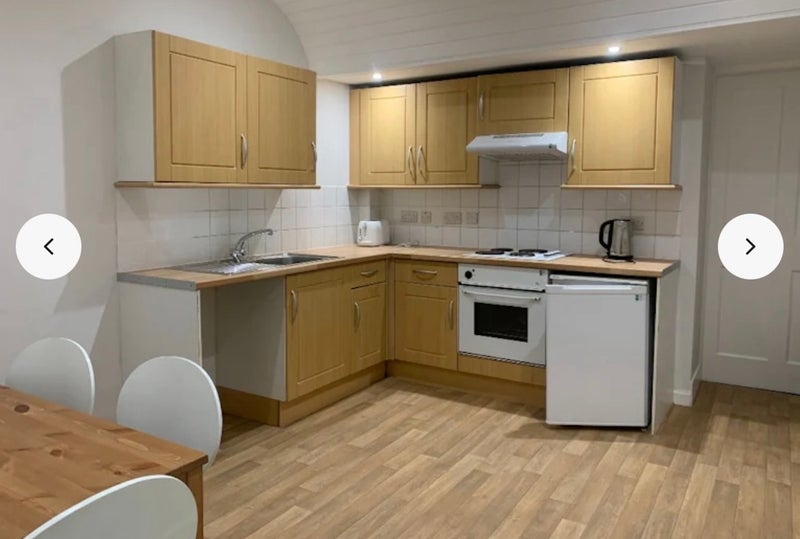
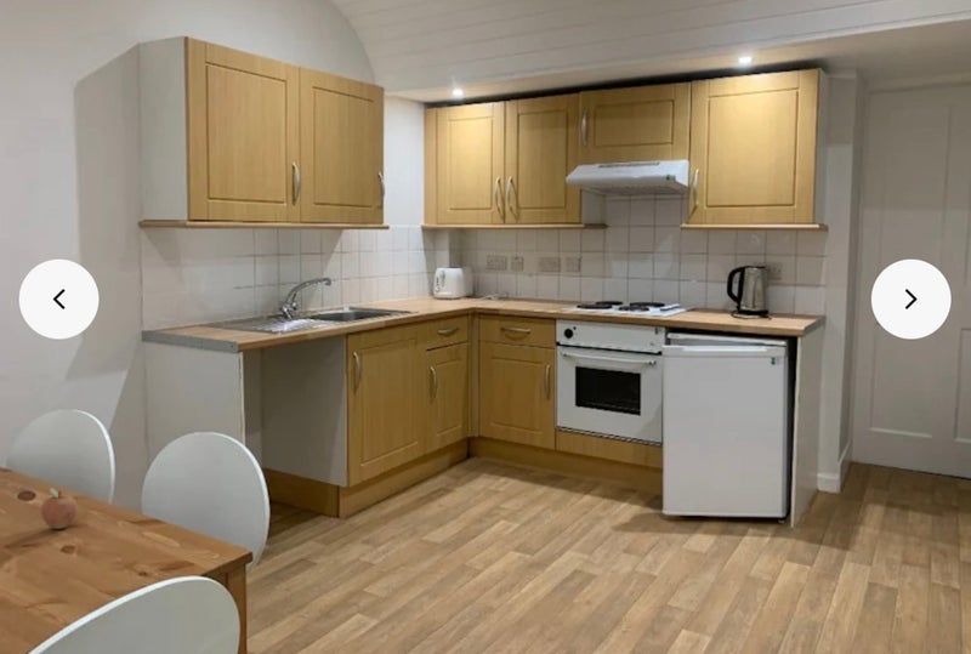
+ fruit (58, 507)
